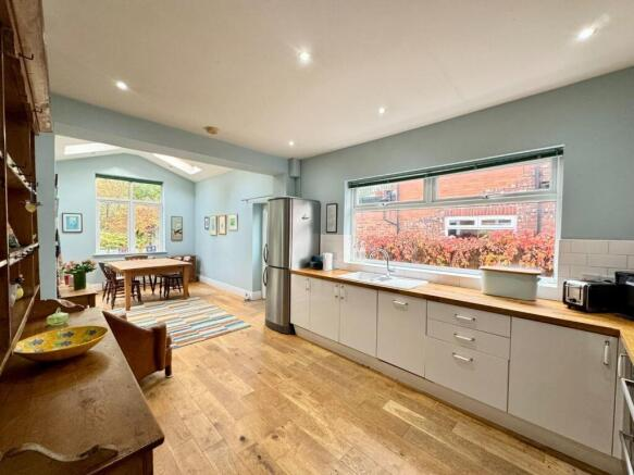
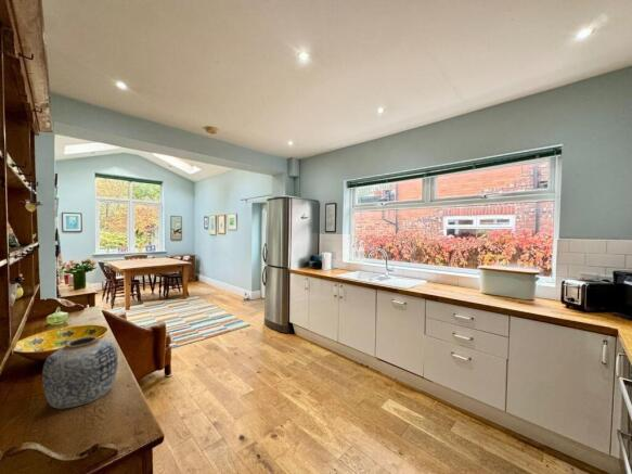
+ decorative jar (82, 367)
